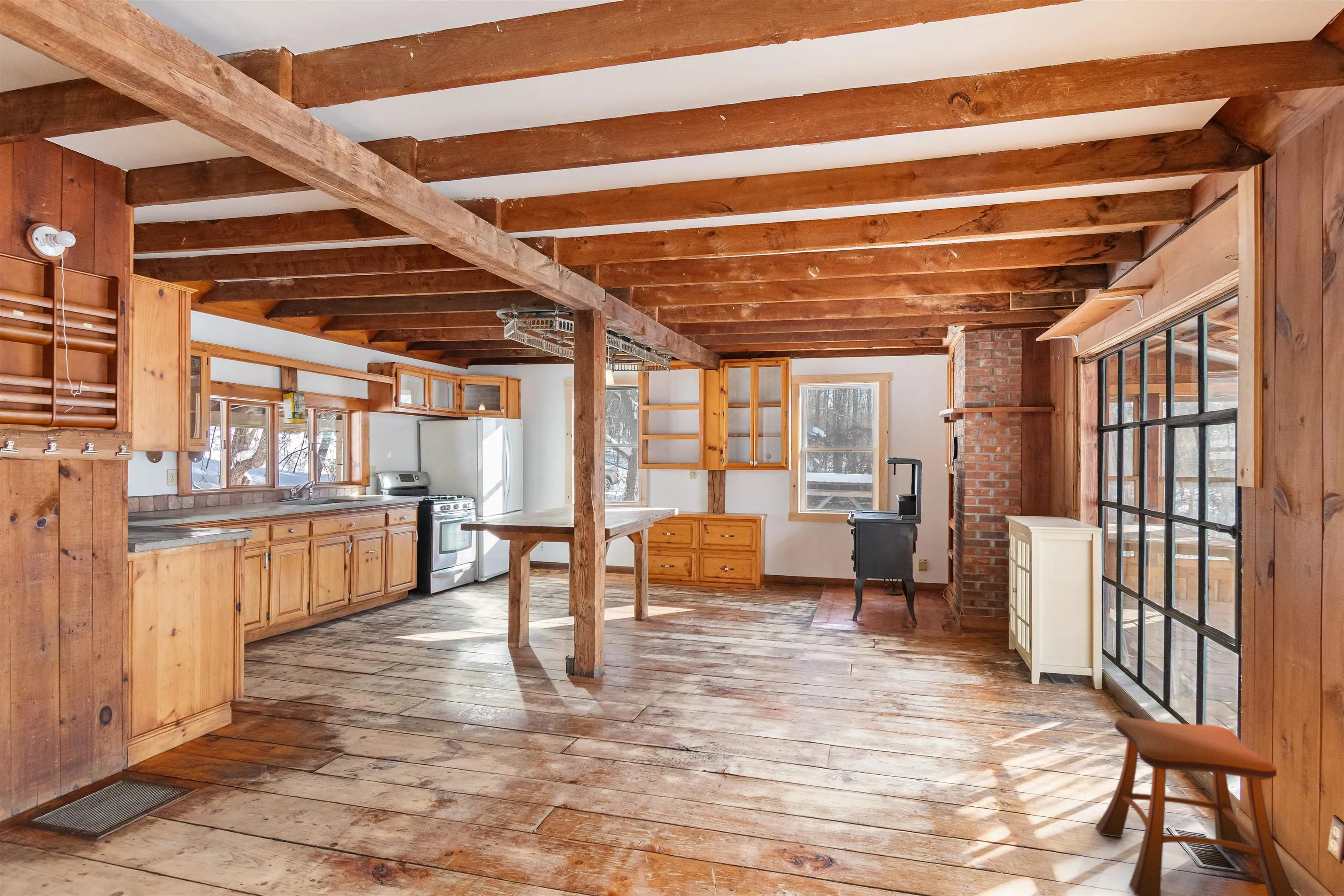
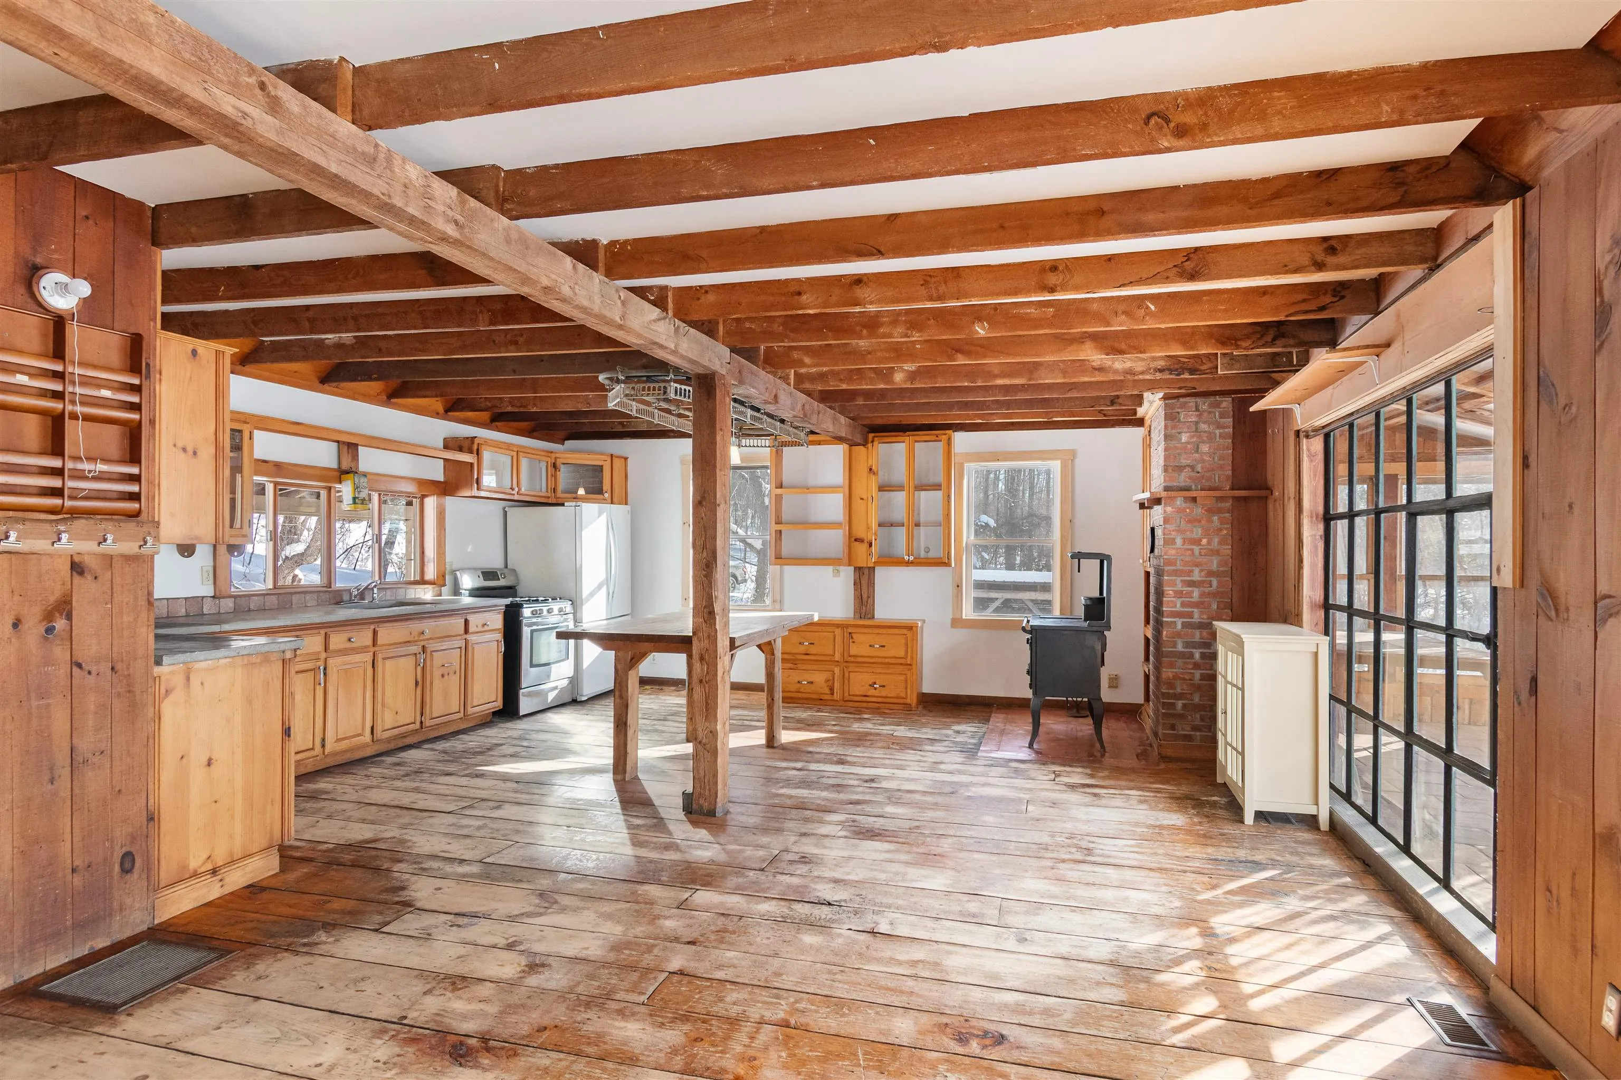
- stool (1190, 803)
